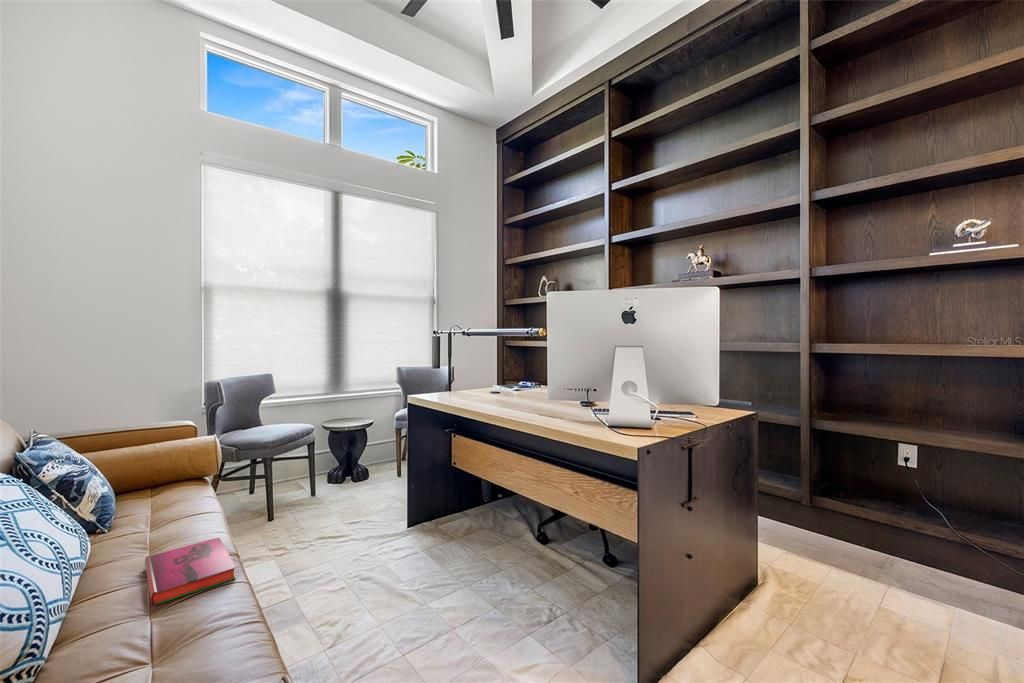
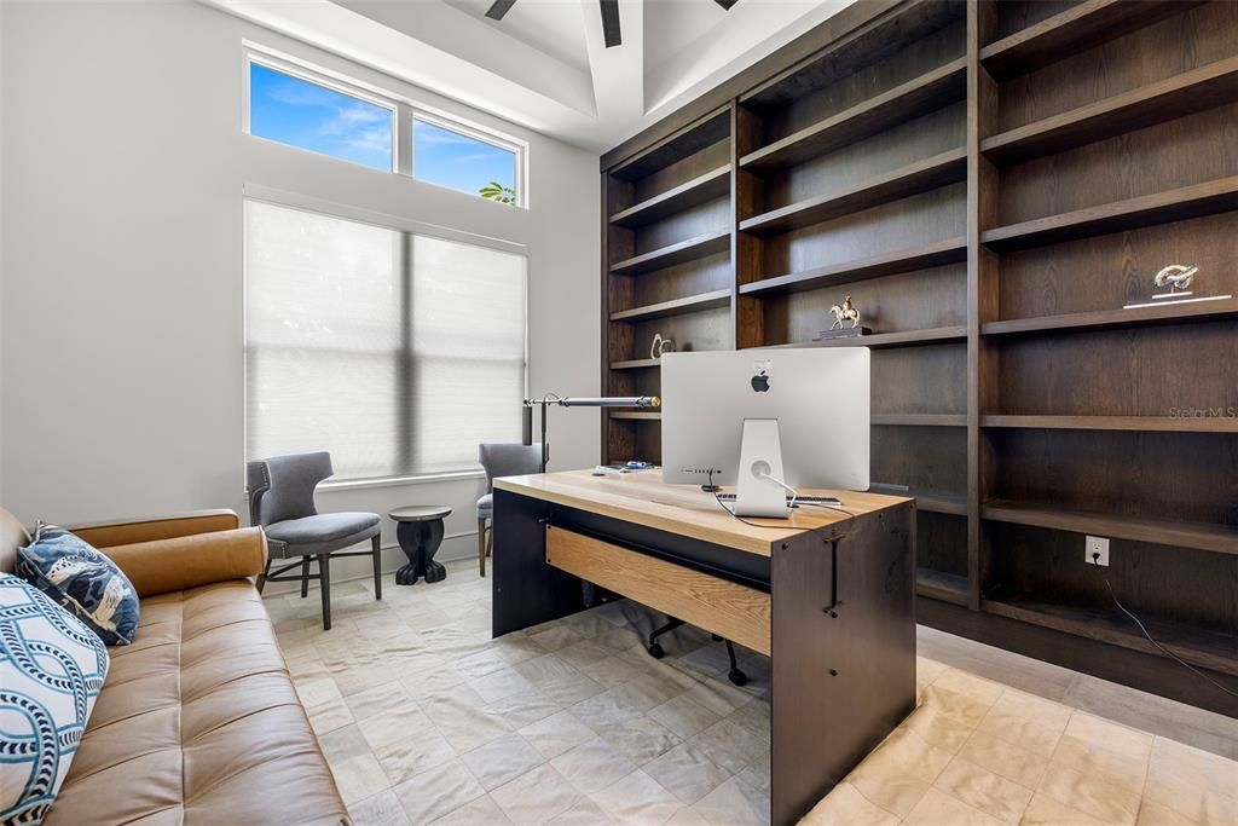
- hardback book (189, 567)
